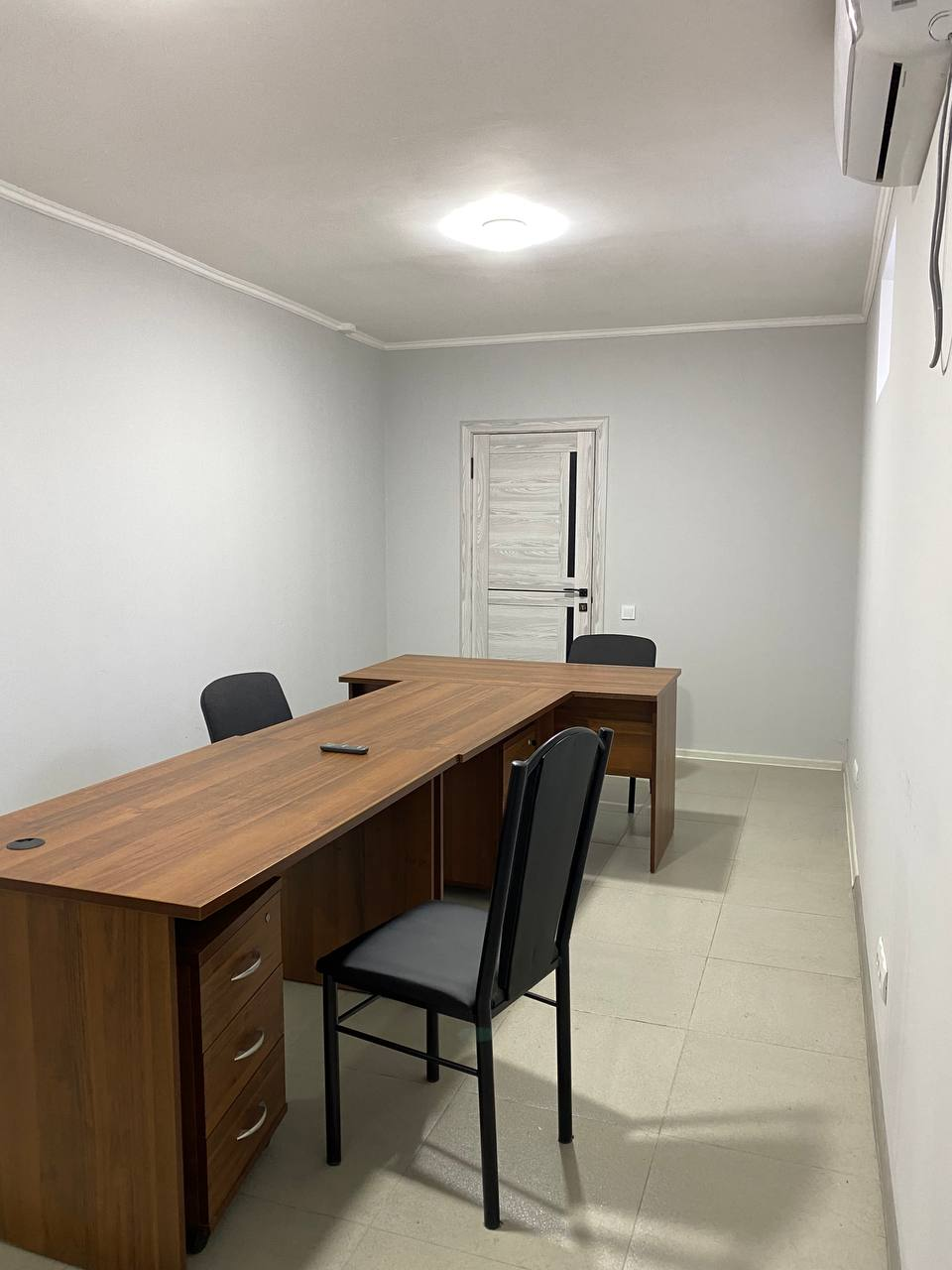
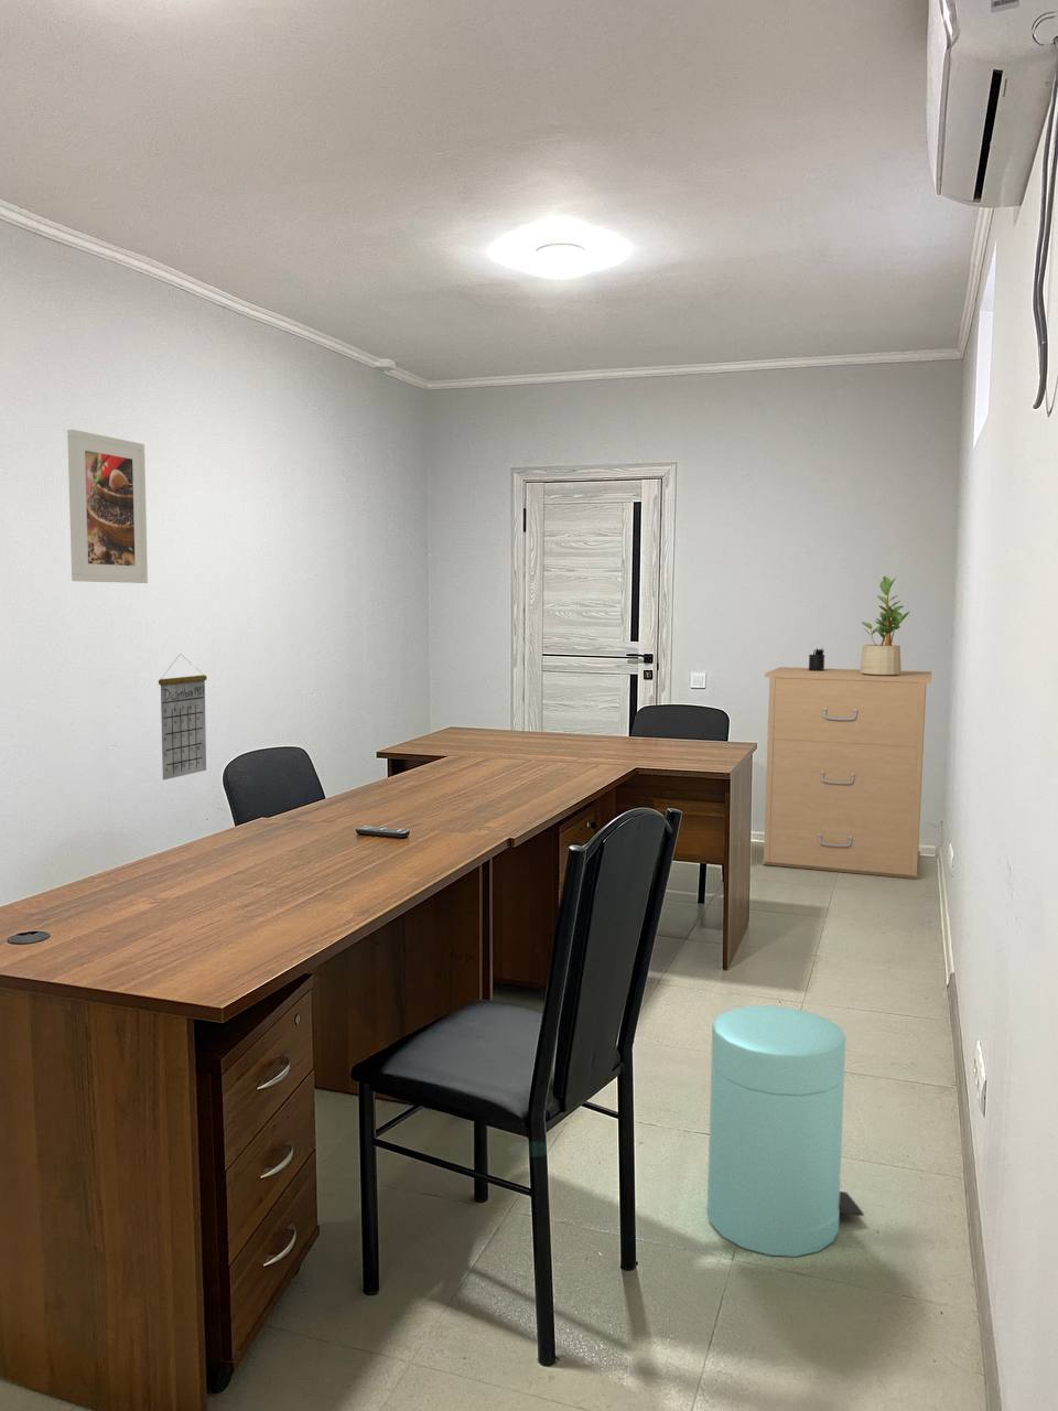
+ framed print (109, 509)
+ filing cabinet (847, 767)
+ trash can (786, 1122)
+ pen holder (817, 658)
+ potted plant (884, 626)
+ calendar (183, 714)
